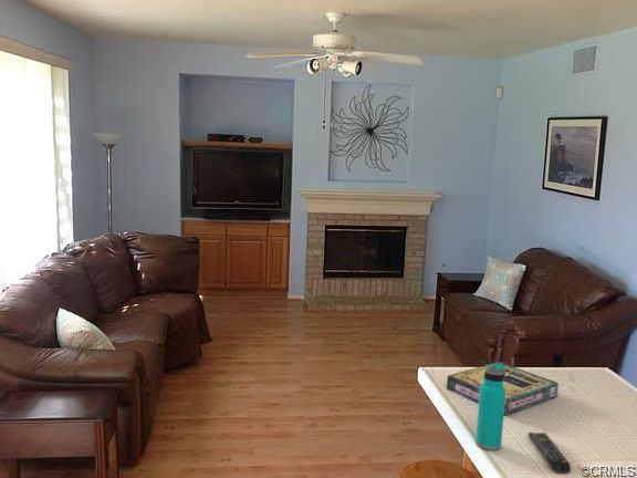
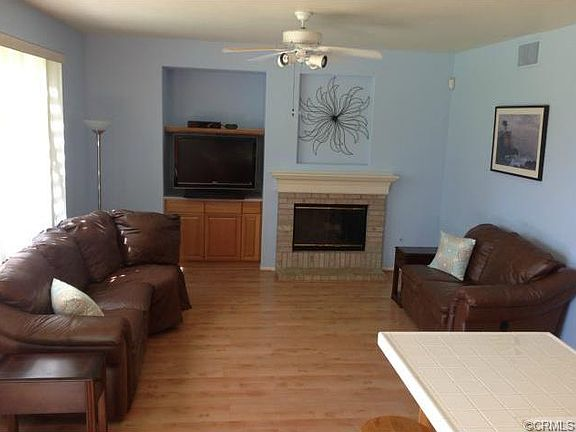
- remote control (547, 449)
- water bottle (491, 405)
- video game box (503, 385)
